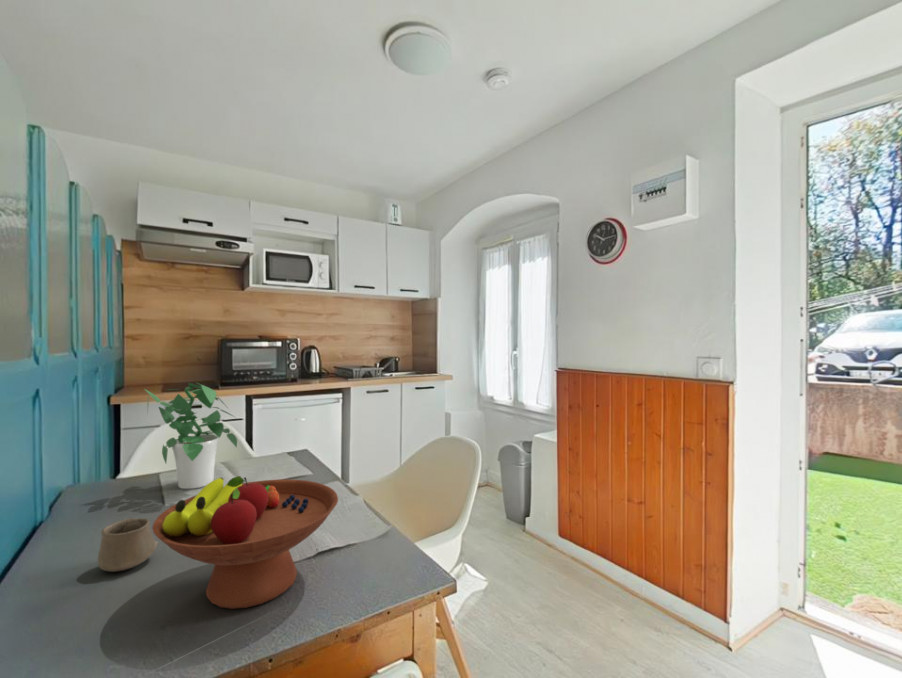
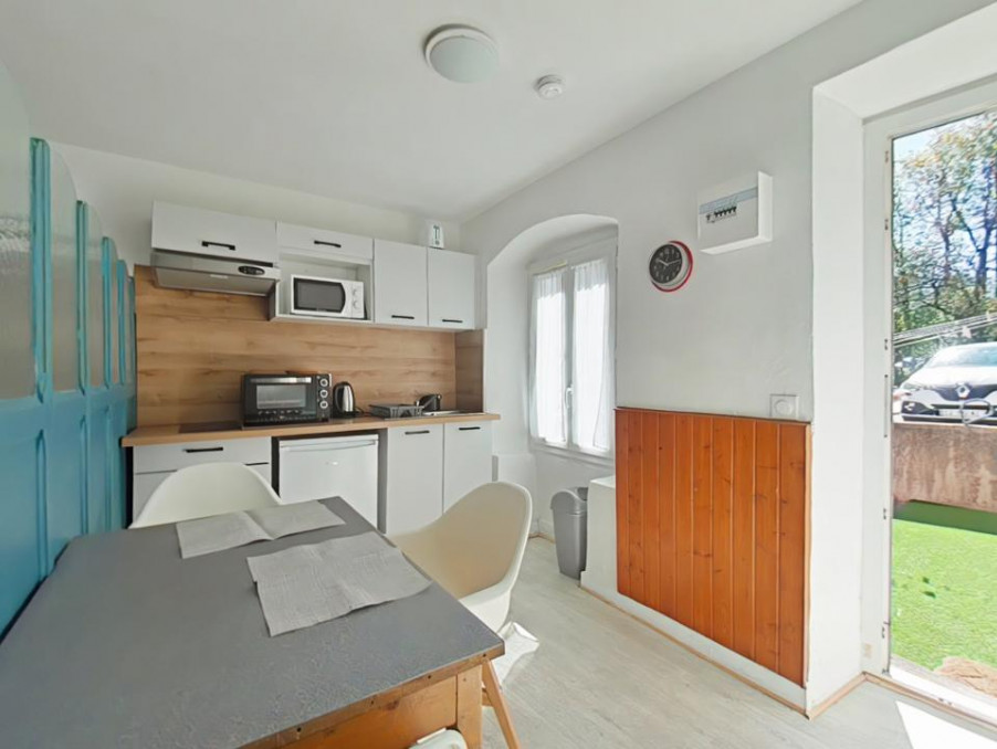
- cup (126, 545)
- potted plant (194, 433)
- fruit bowl (253, 530)
